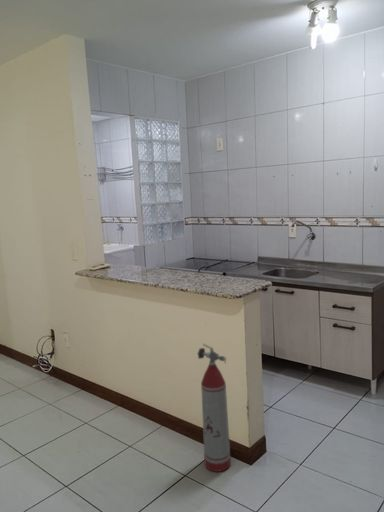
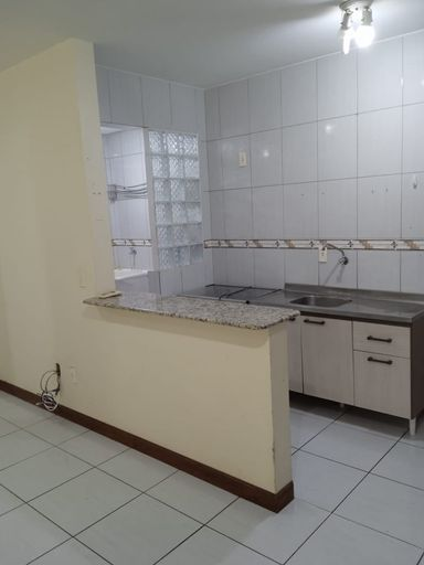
- fire extinguisher (214, 406)
